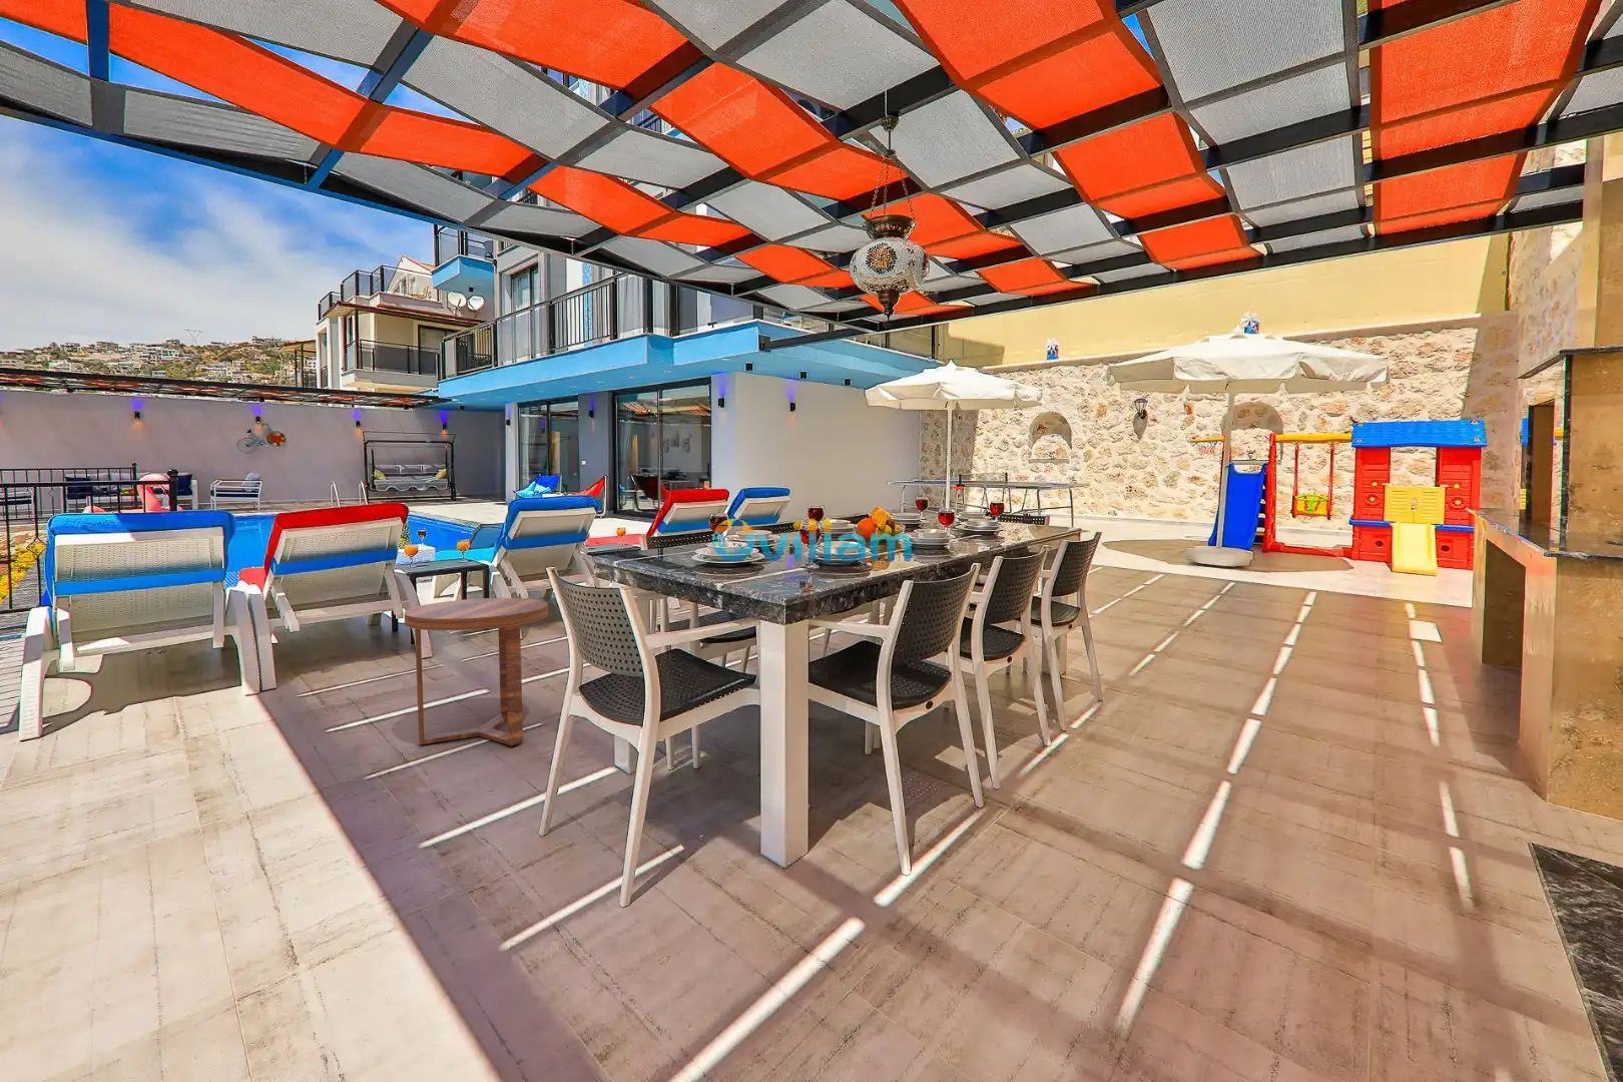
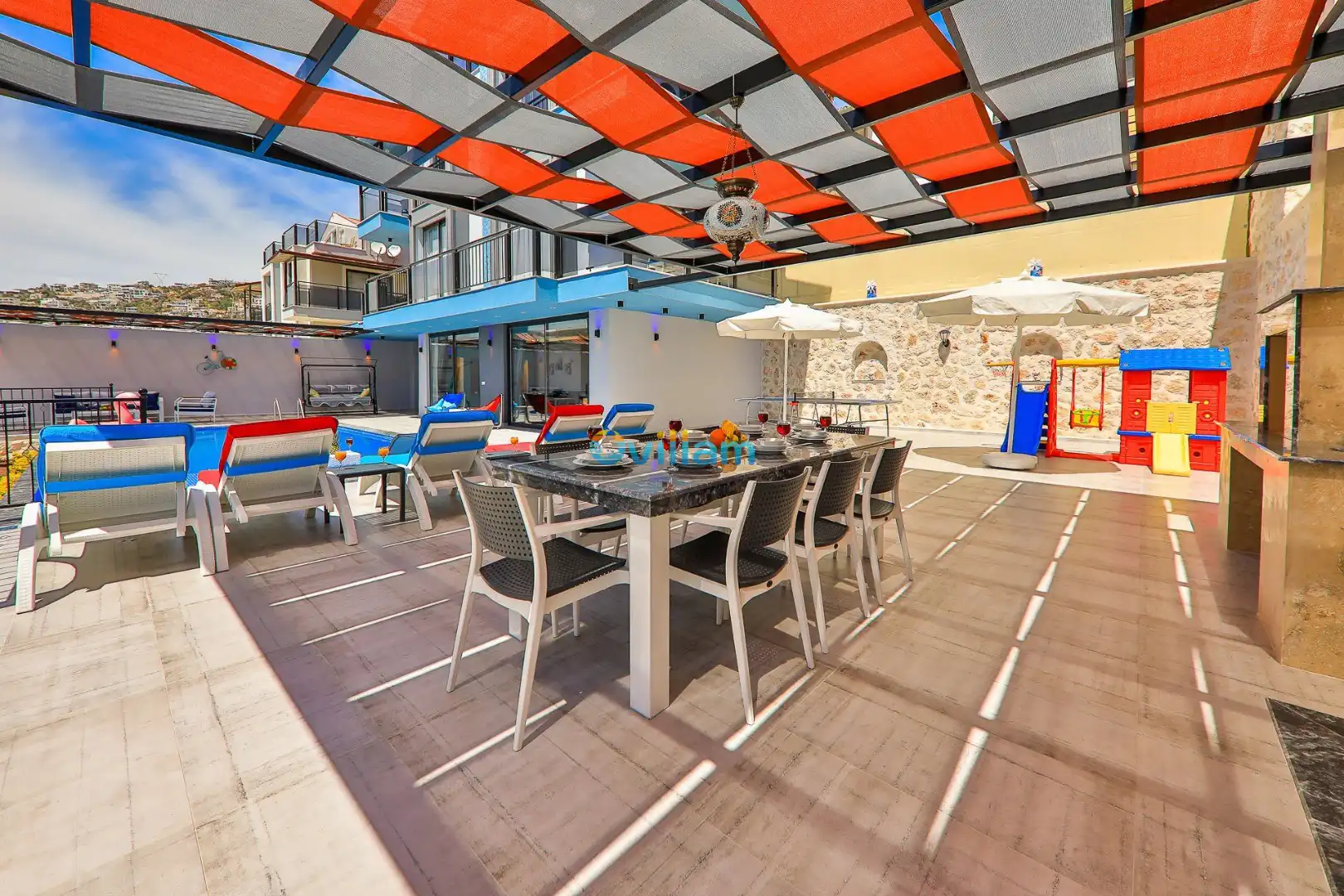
- side table (499, 664)
